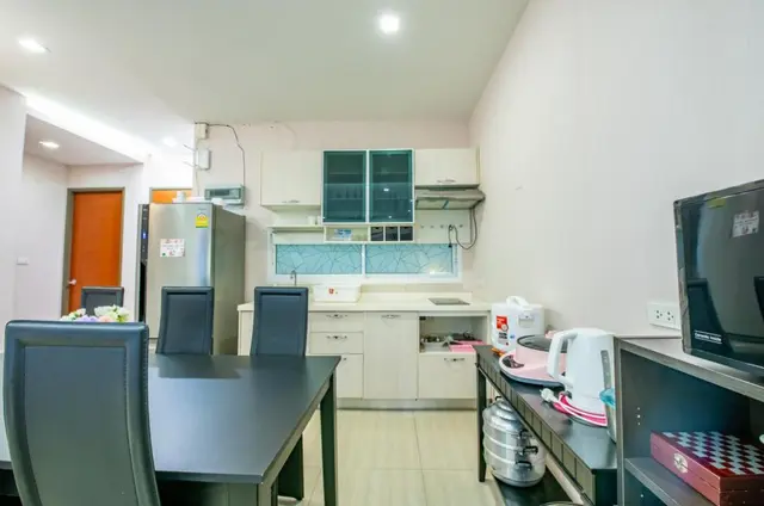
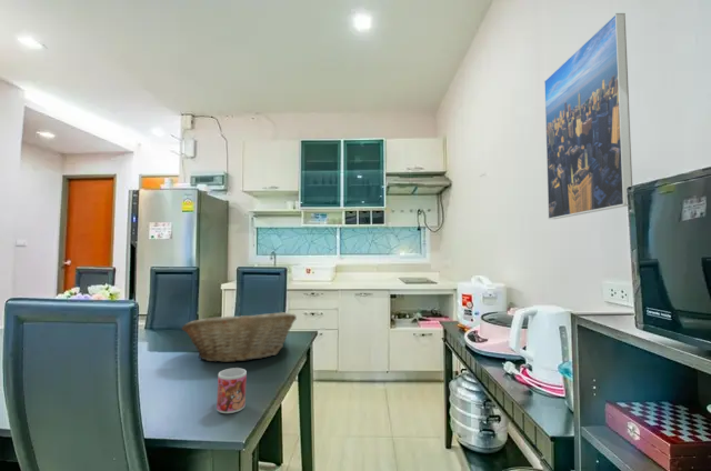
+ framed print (580, 131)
+ mug (230, 387)
+ fruit basket (241, 331)
